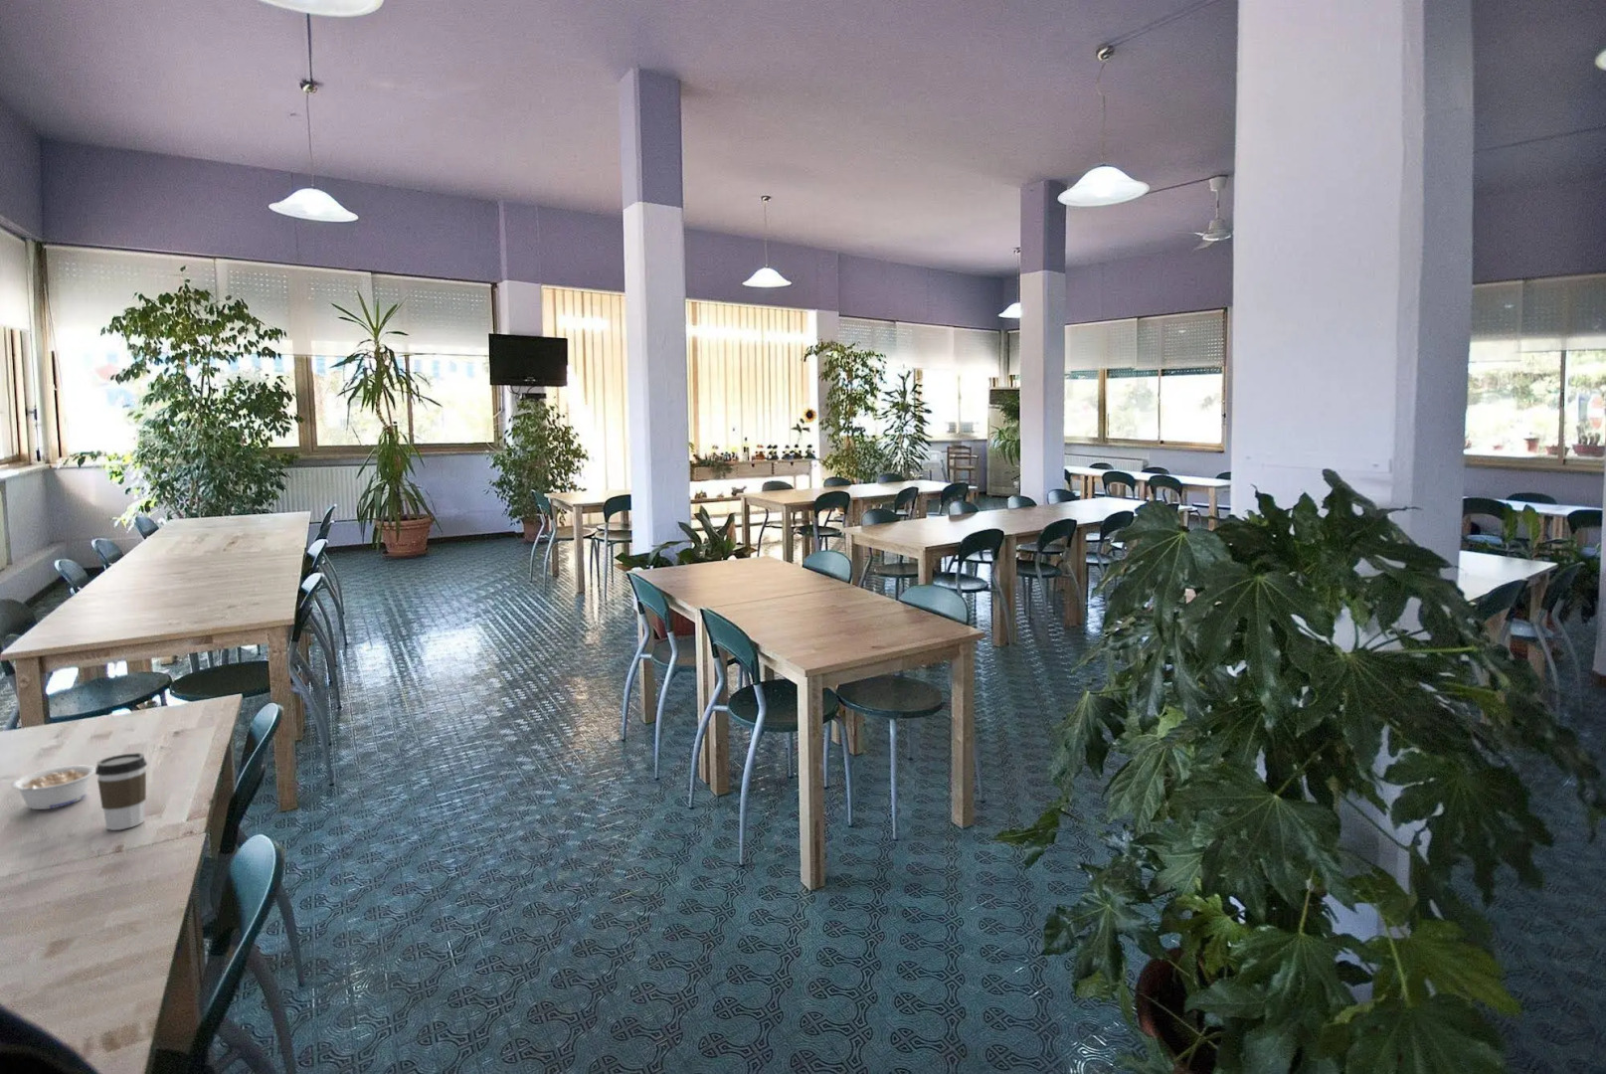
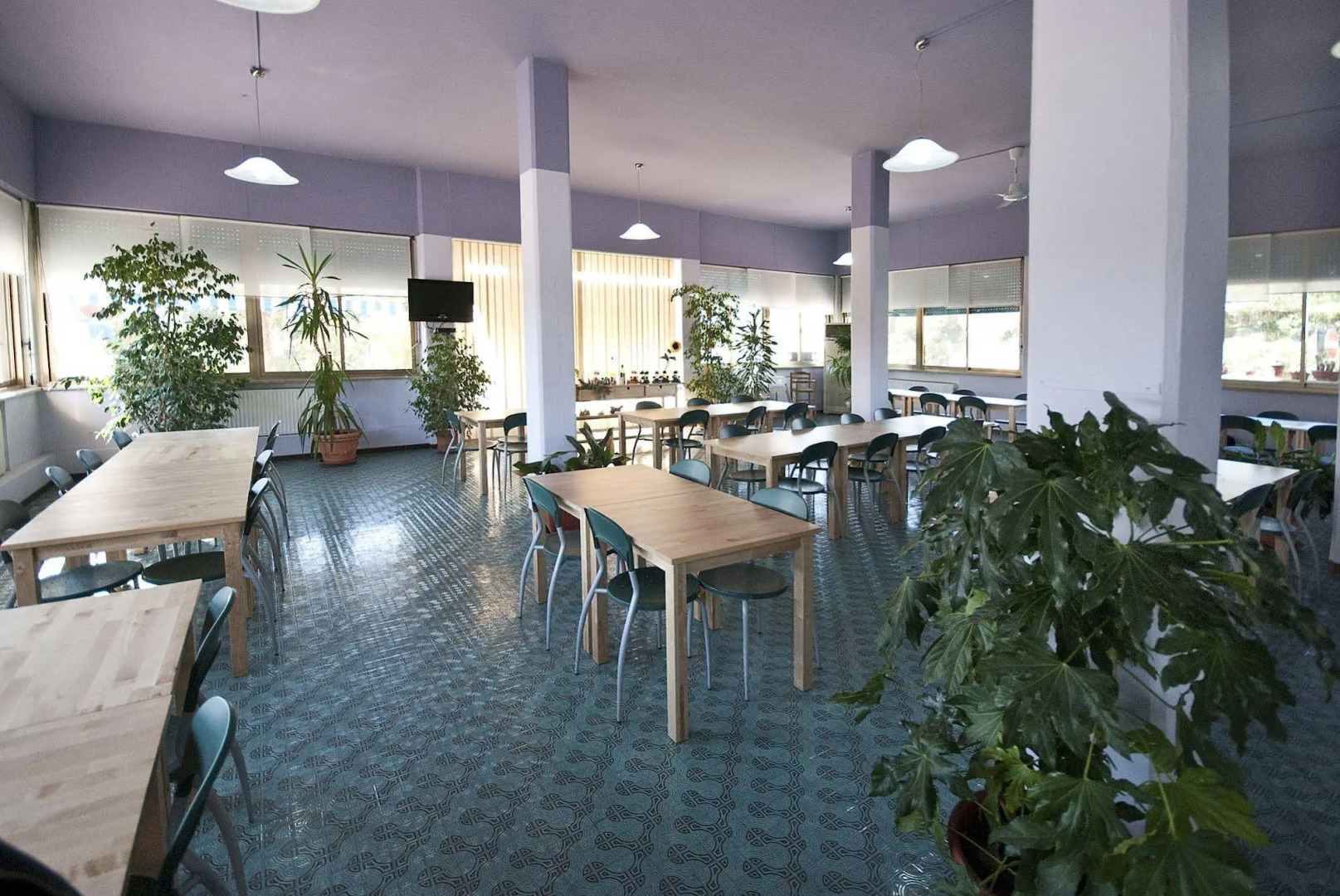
- coffee cup (122, 791)
- legume (55, 786)
